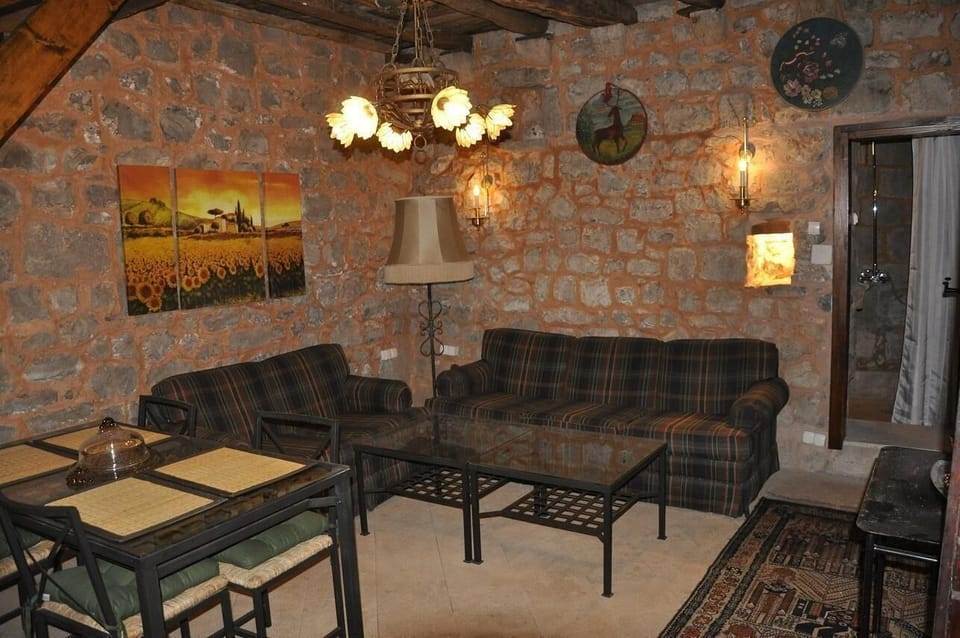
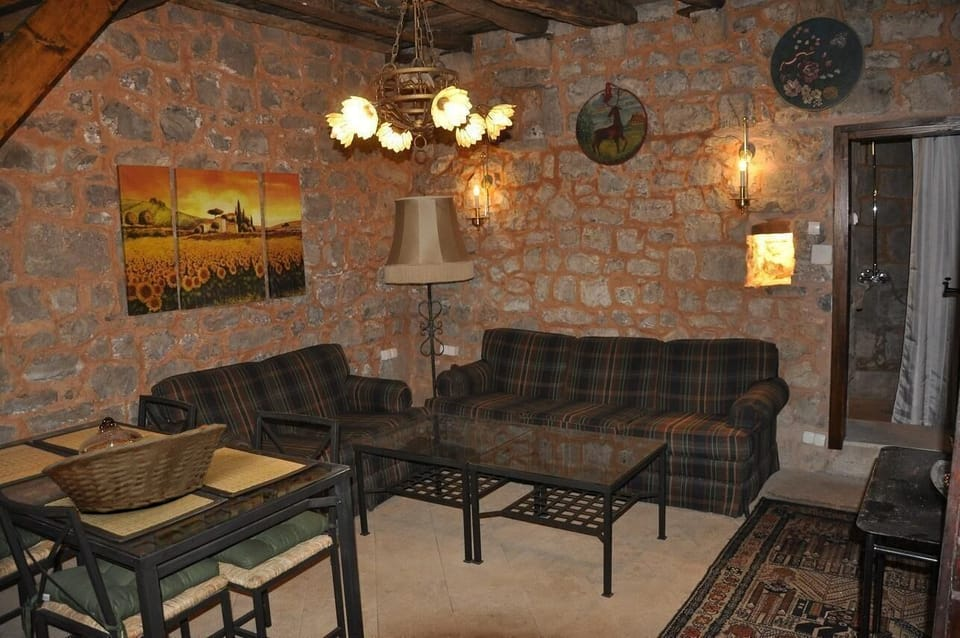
+ fruit basket (141, 461)
